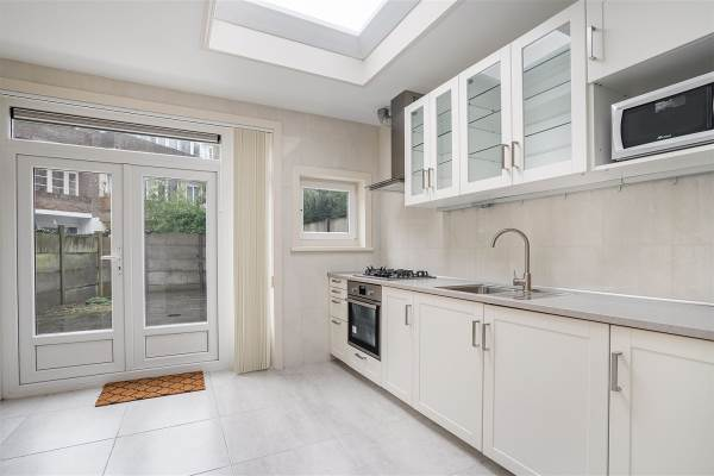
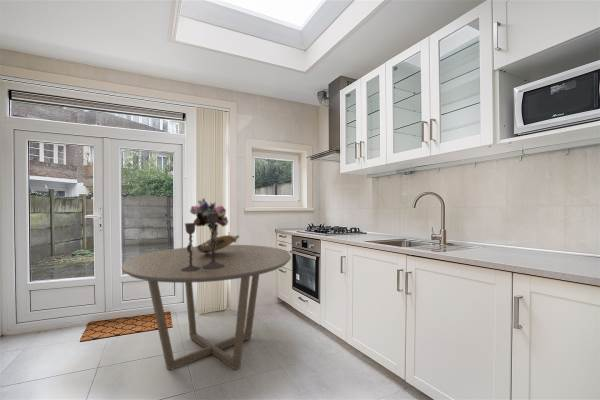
+ candlestick (211, 240)
+ bouquet (215, 225)
+ dining table (194, 310)
